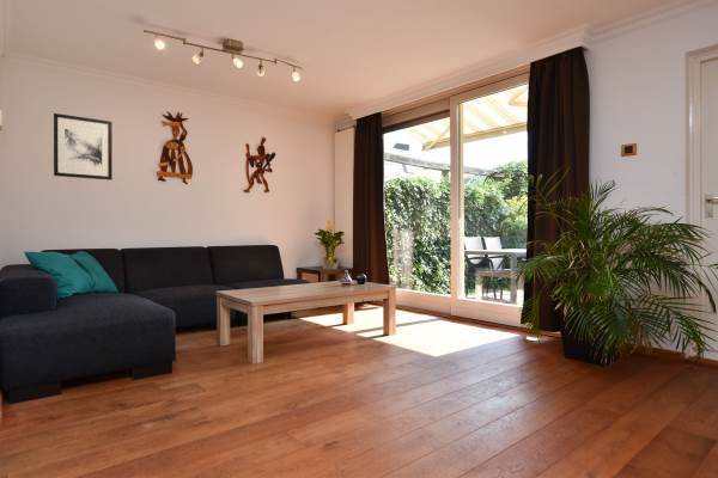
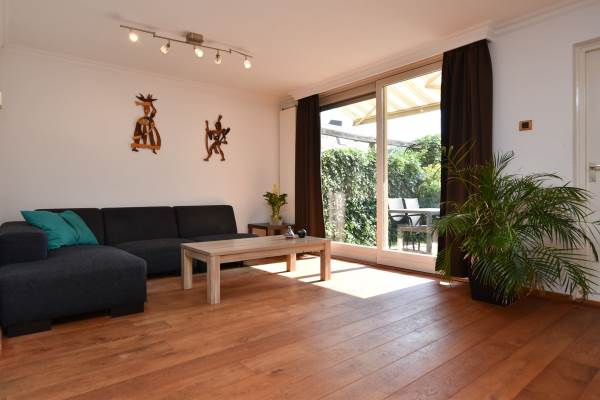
- wall art (84, 147)
